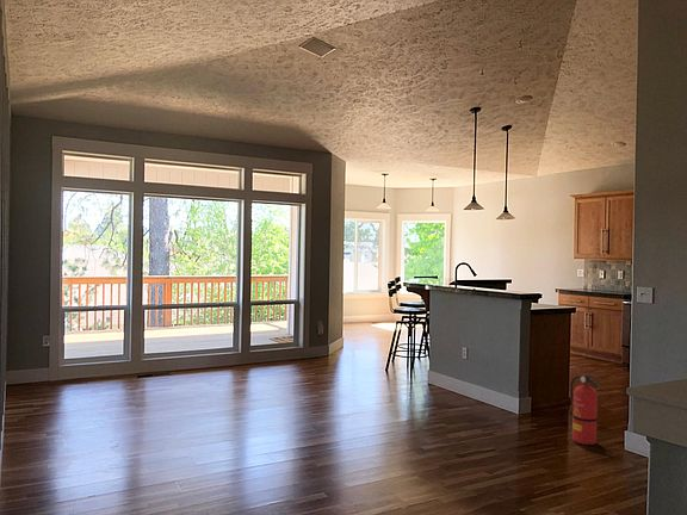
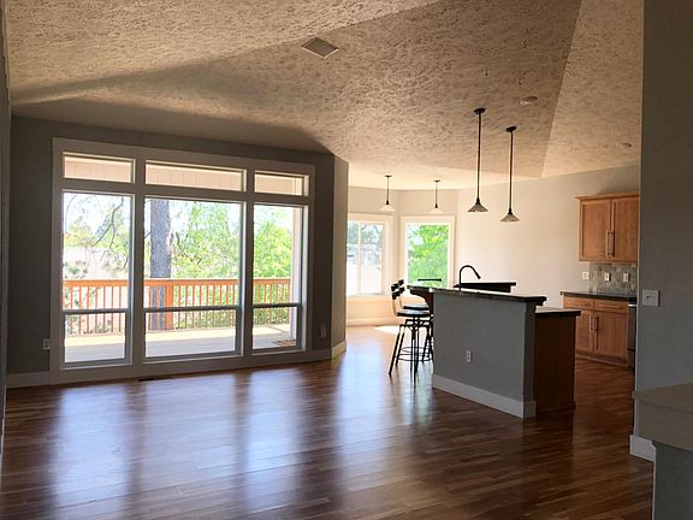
- fire extinguisher (584, 407)
